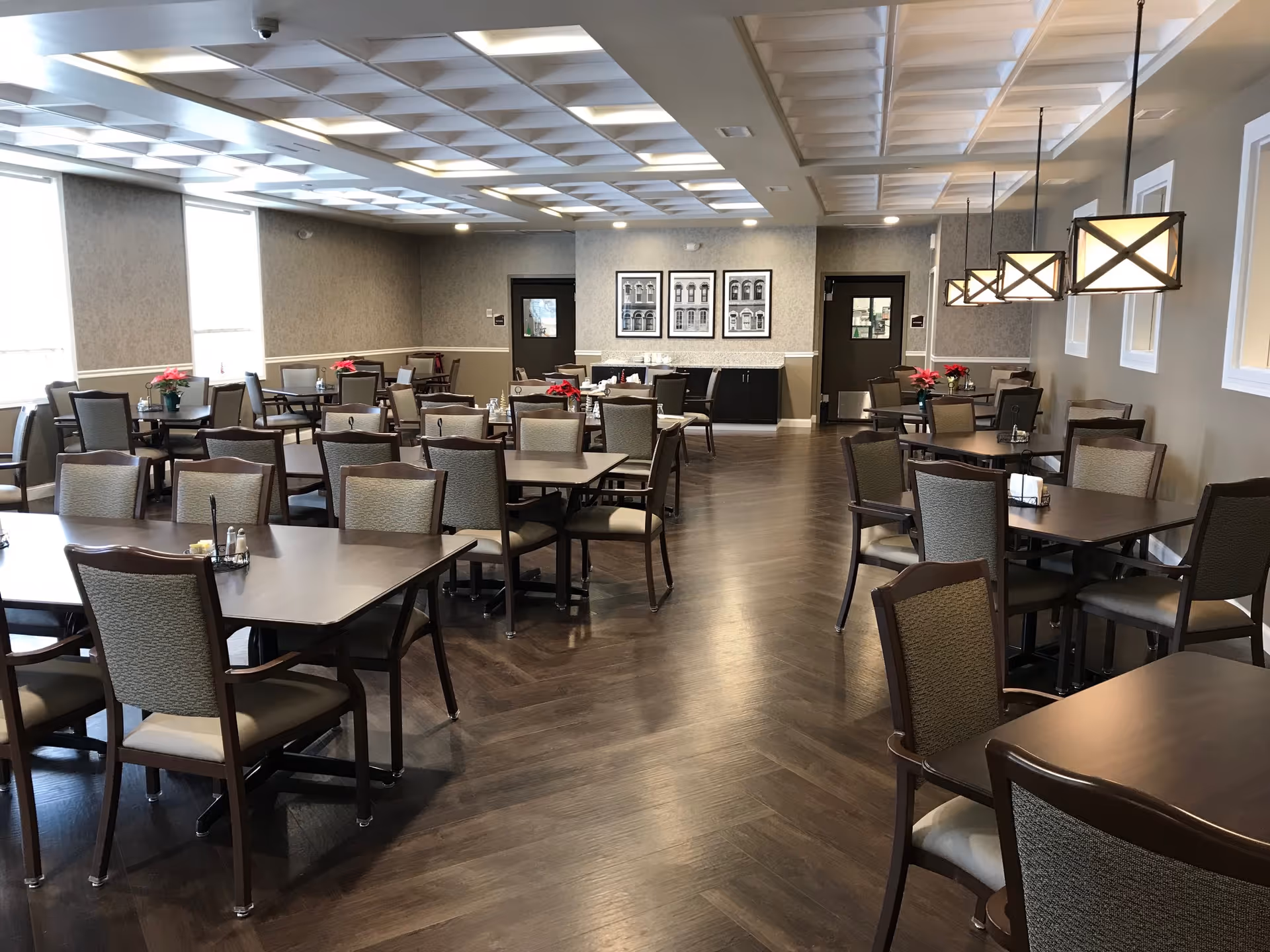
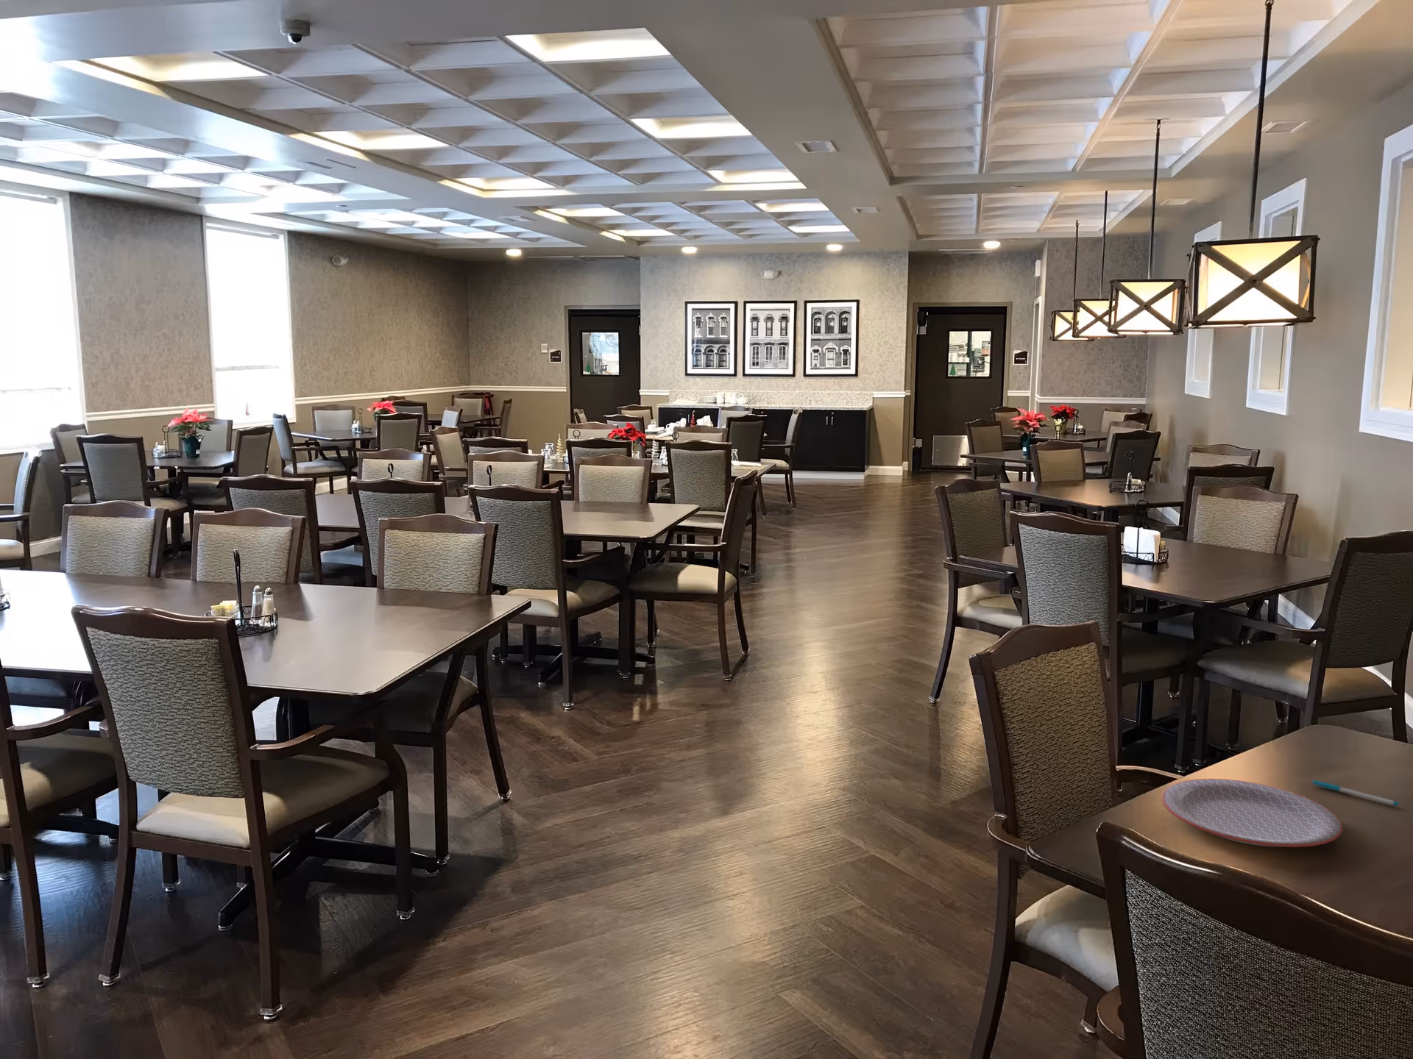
+ pen (1354, 792)
+ plate (1248, 815)
